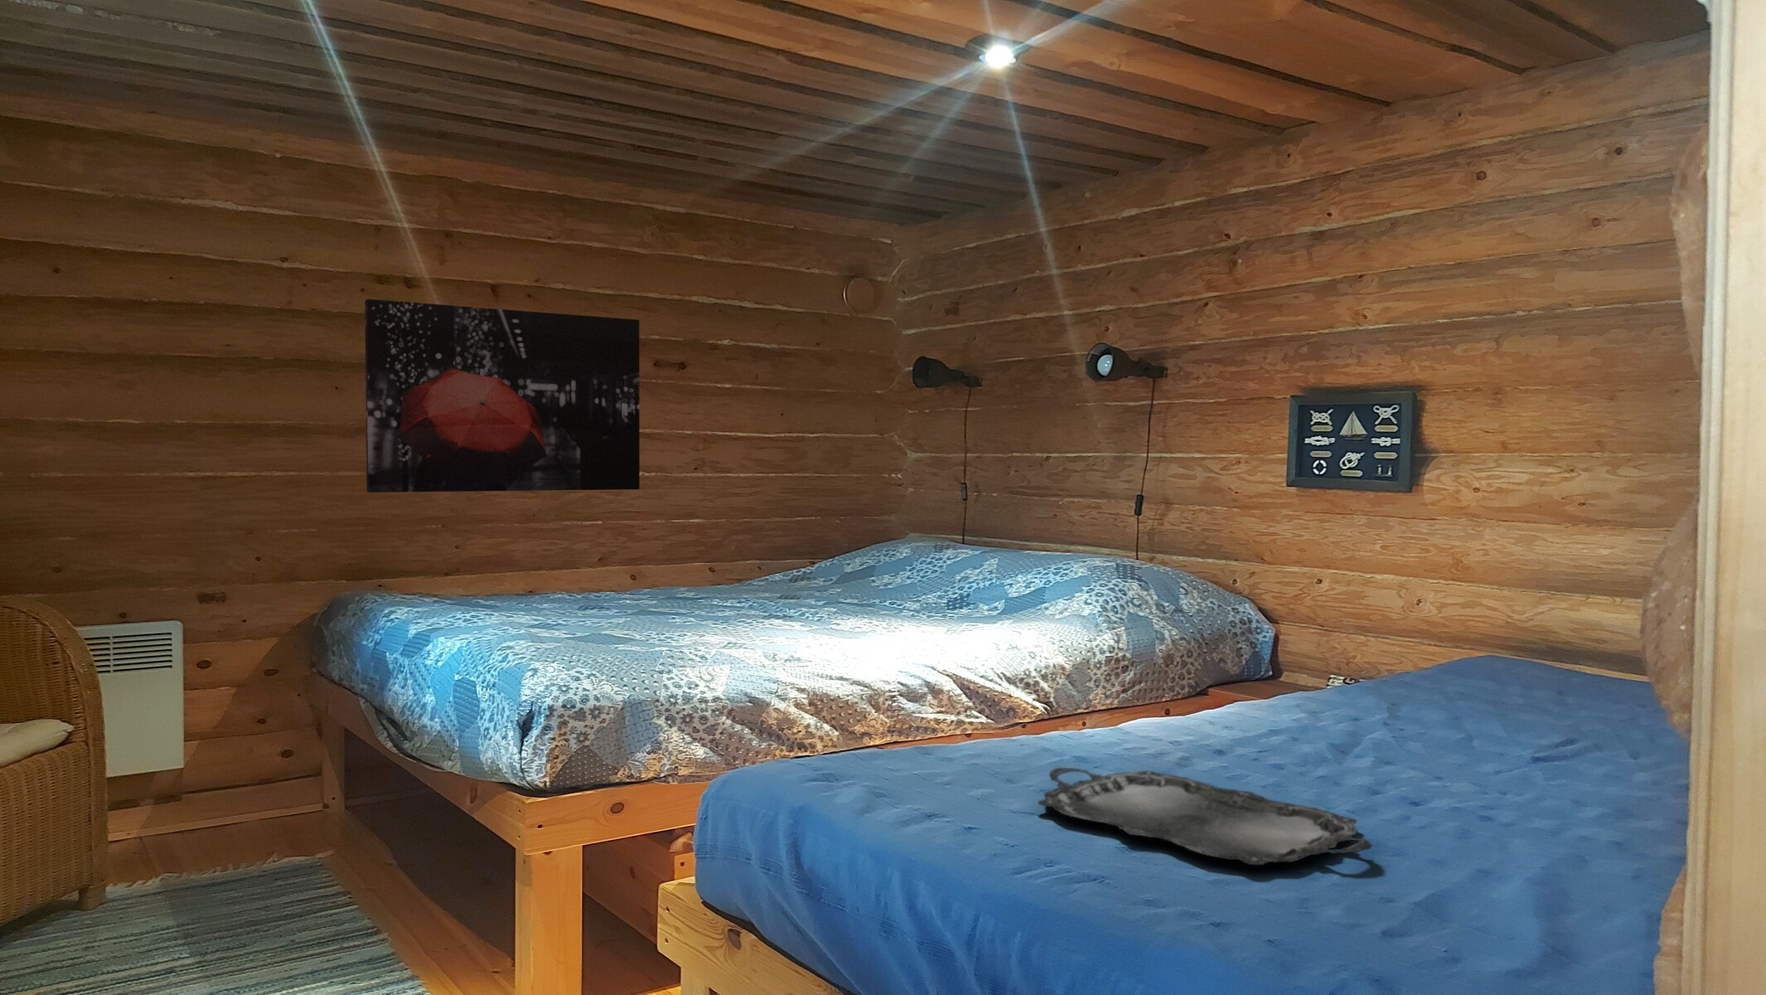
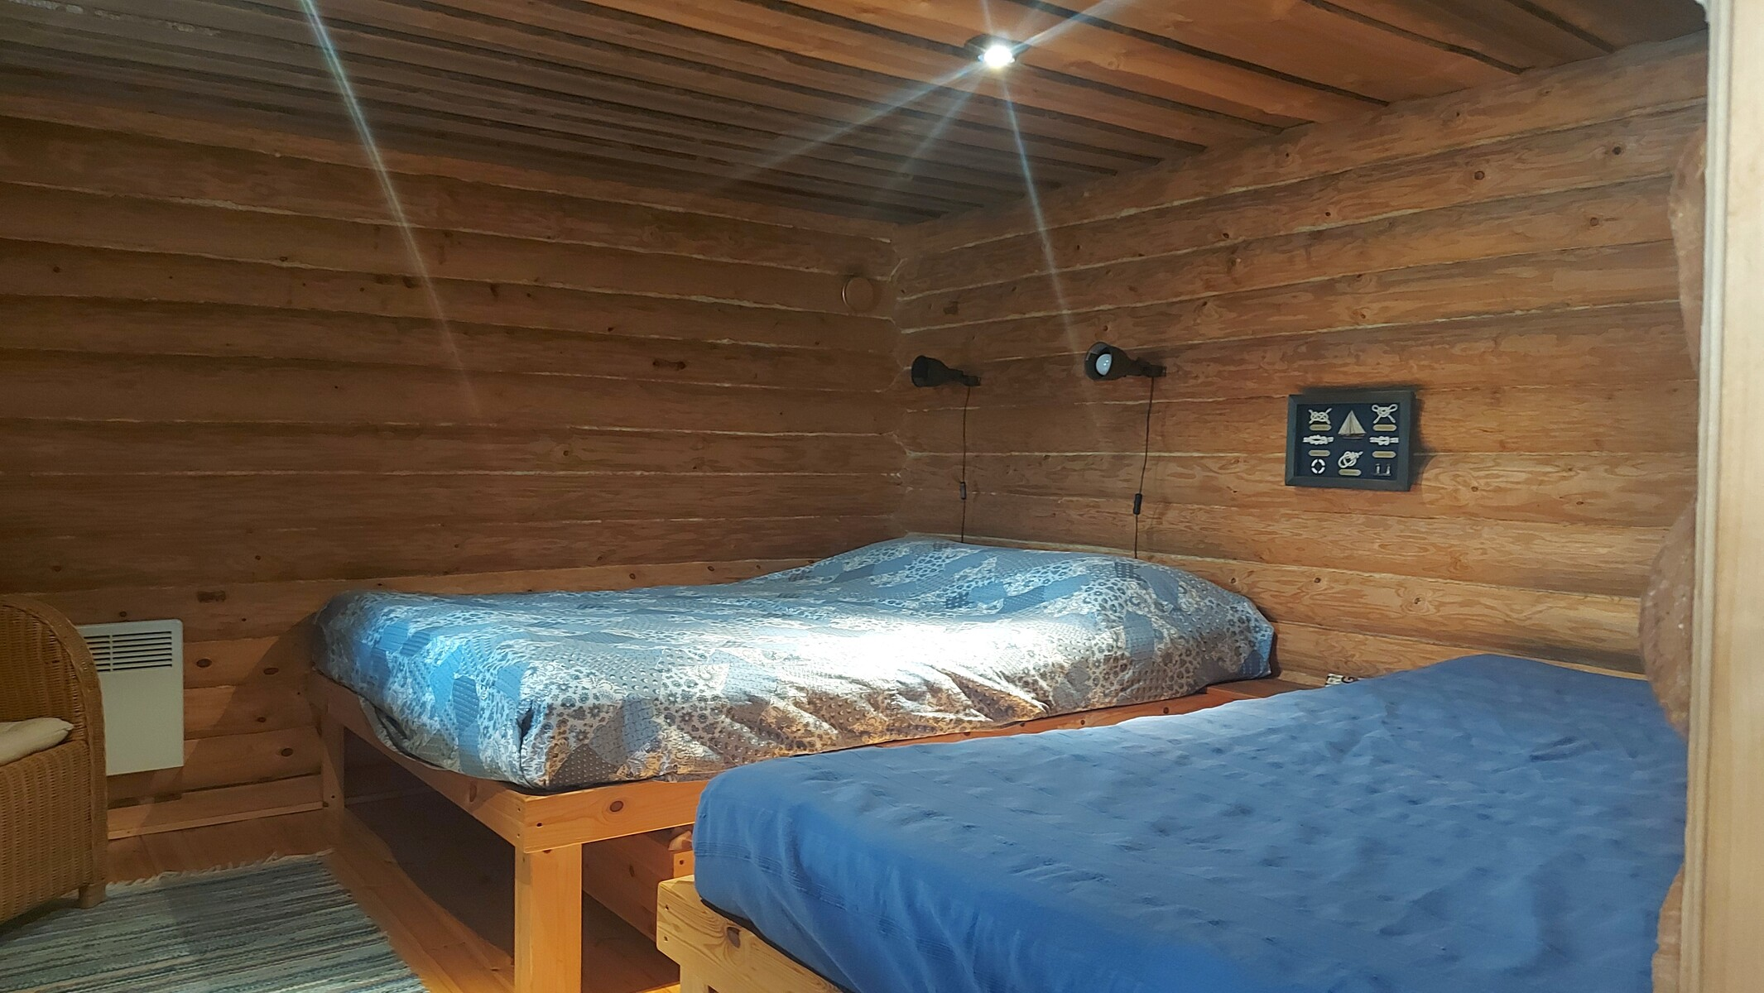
- serving tray (1194, 812)
- wall art (511, 400)
